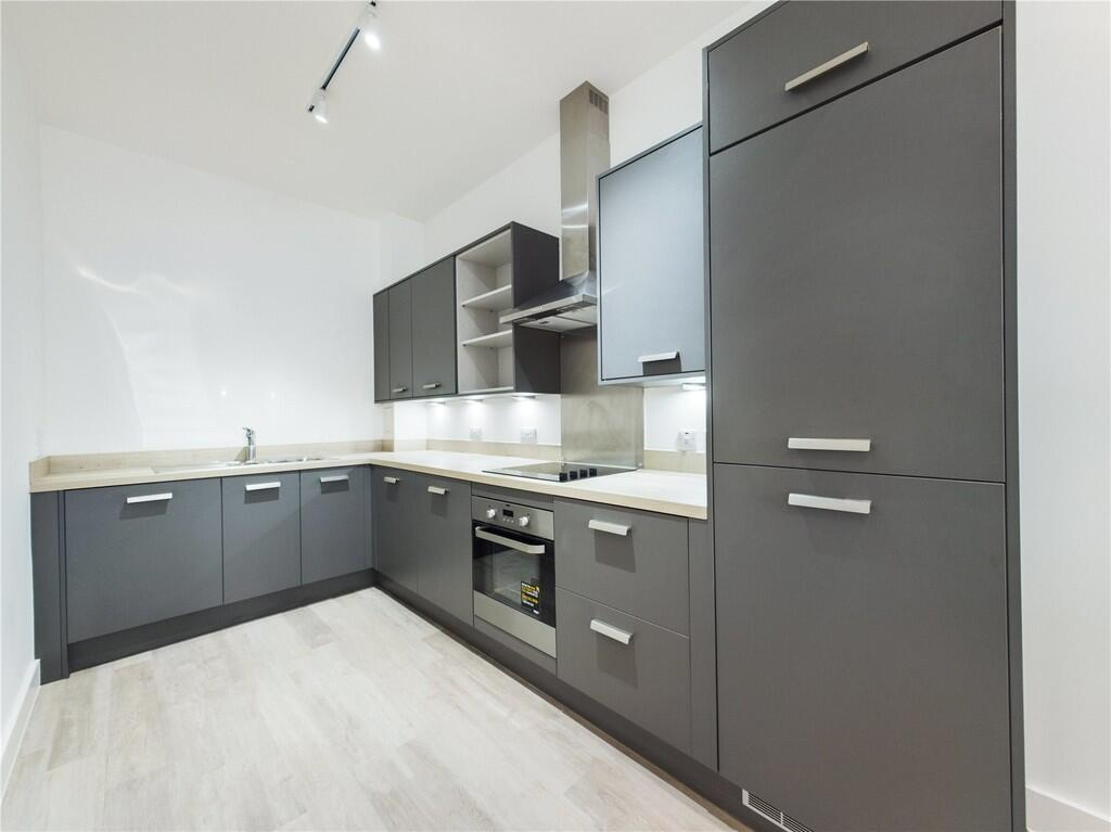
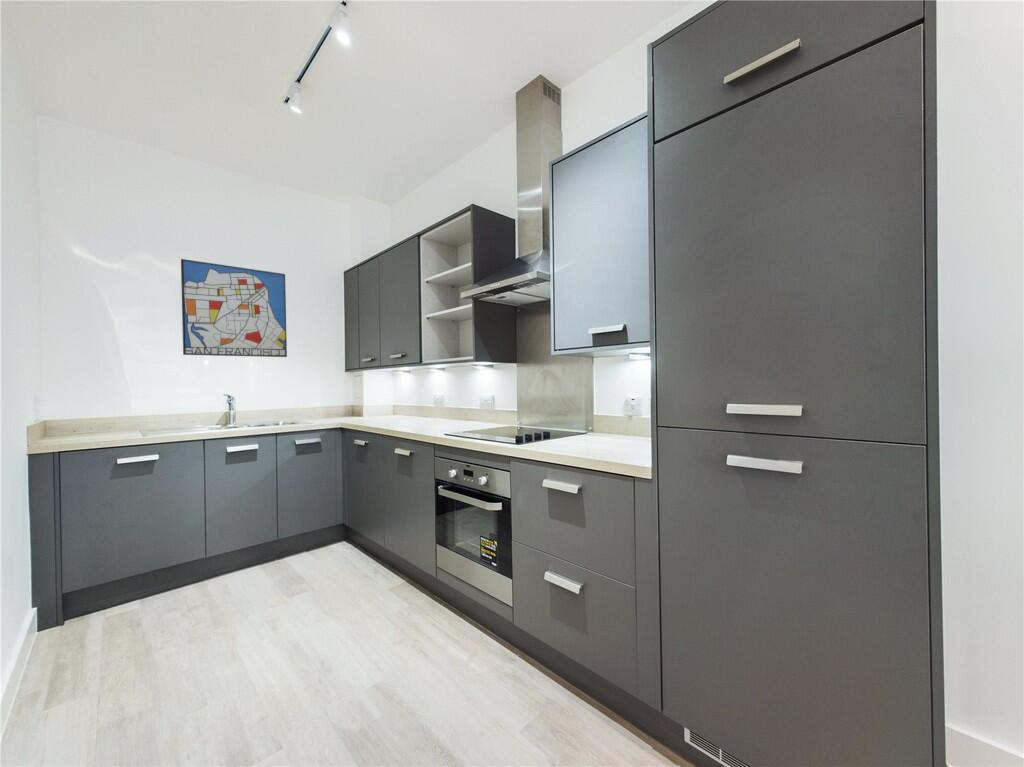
+ wall art (237, 311)
